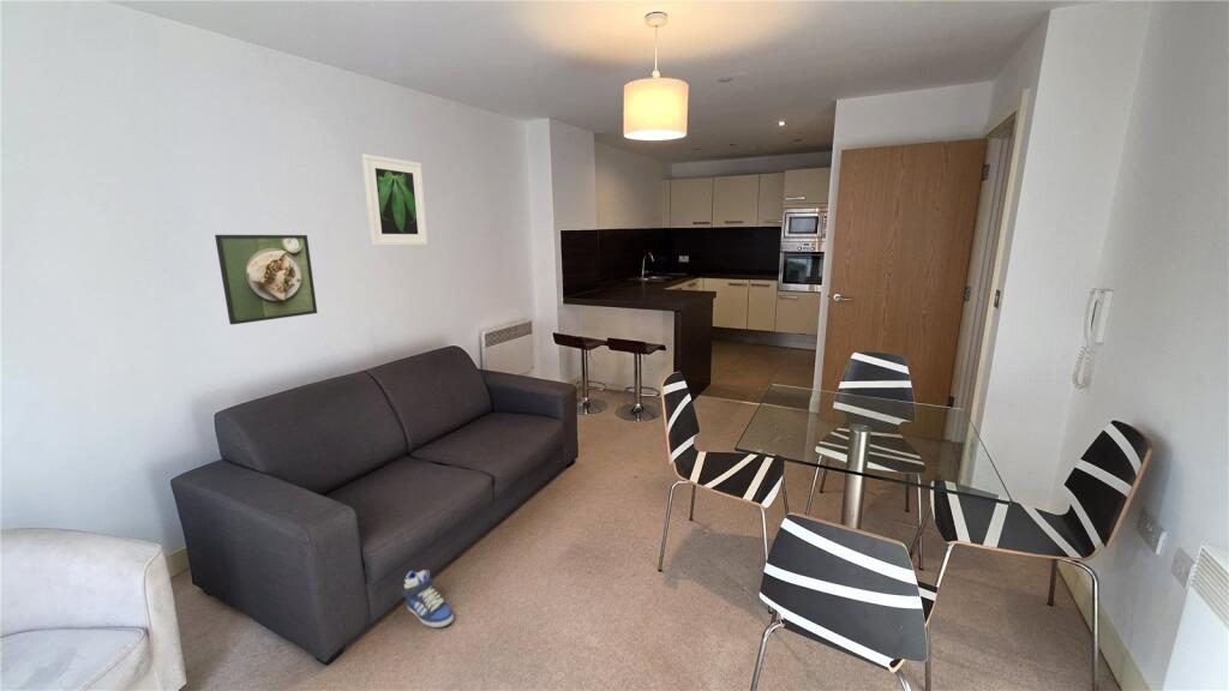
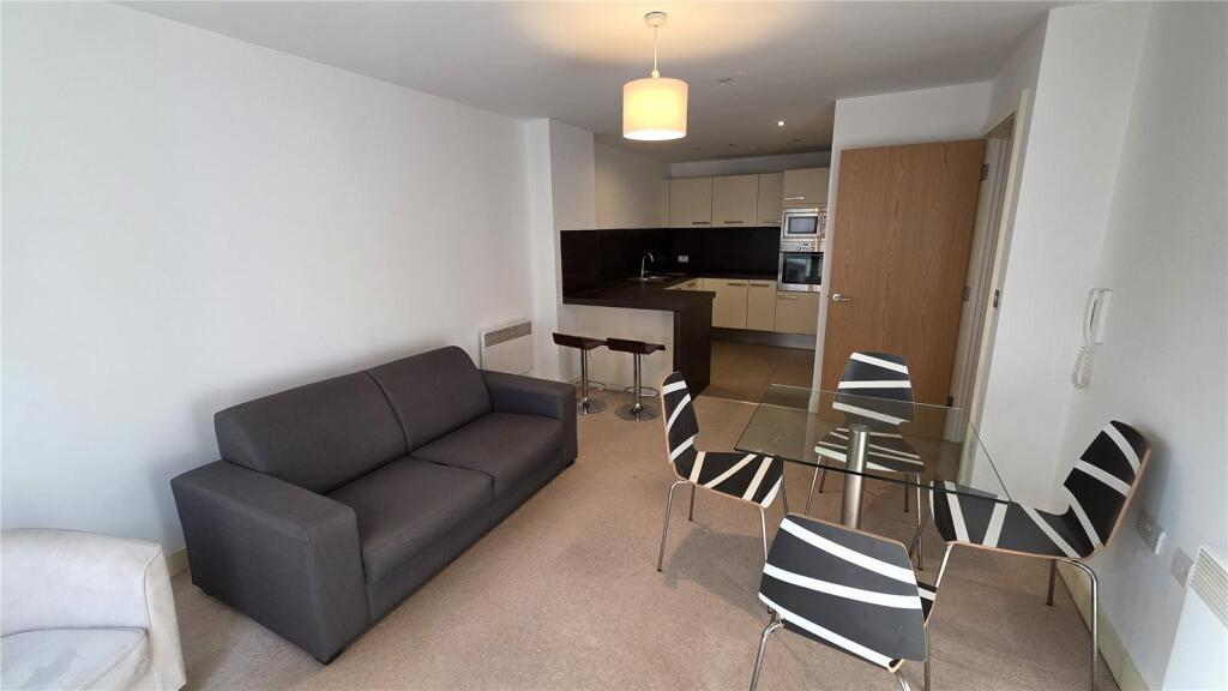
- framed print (270, 277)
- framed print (396, 203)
- sneaker (426, 594)
